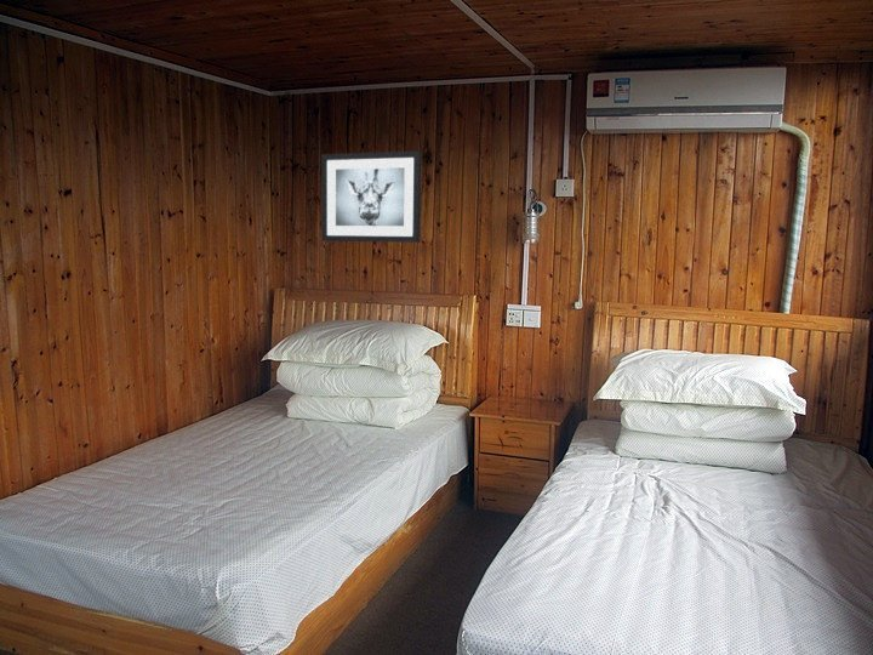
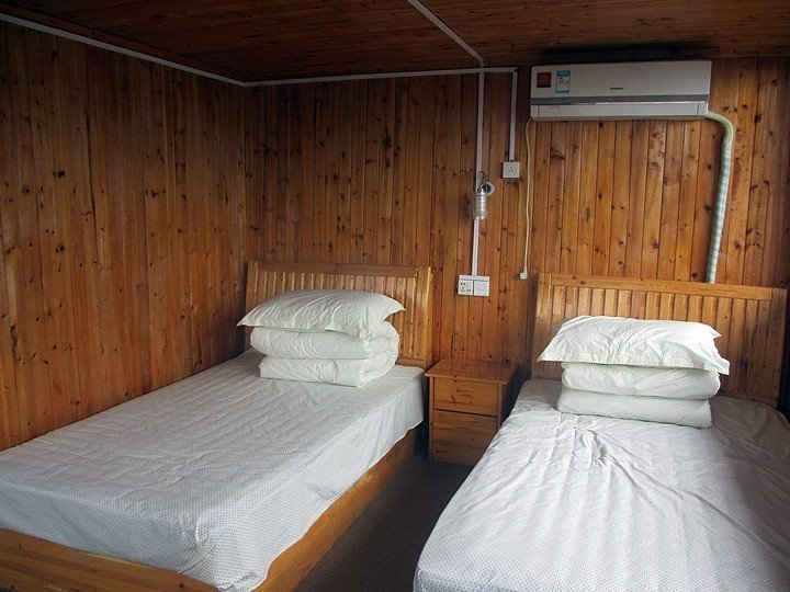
- wall art (370, 196)
